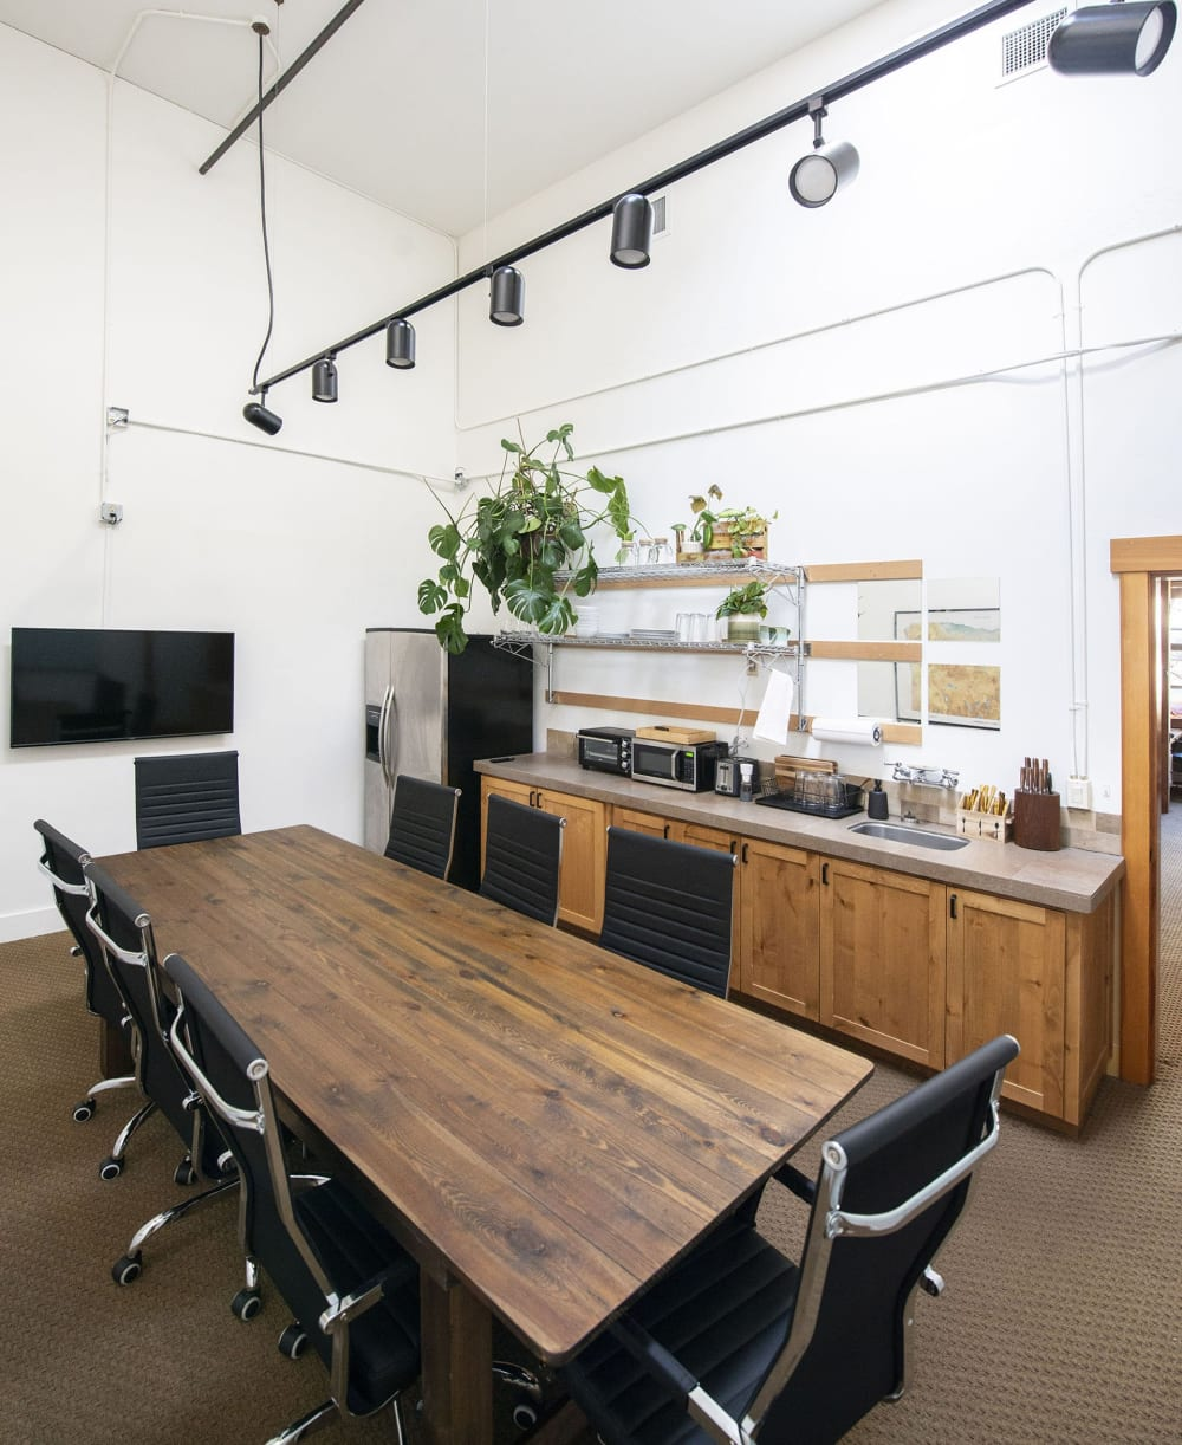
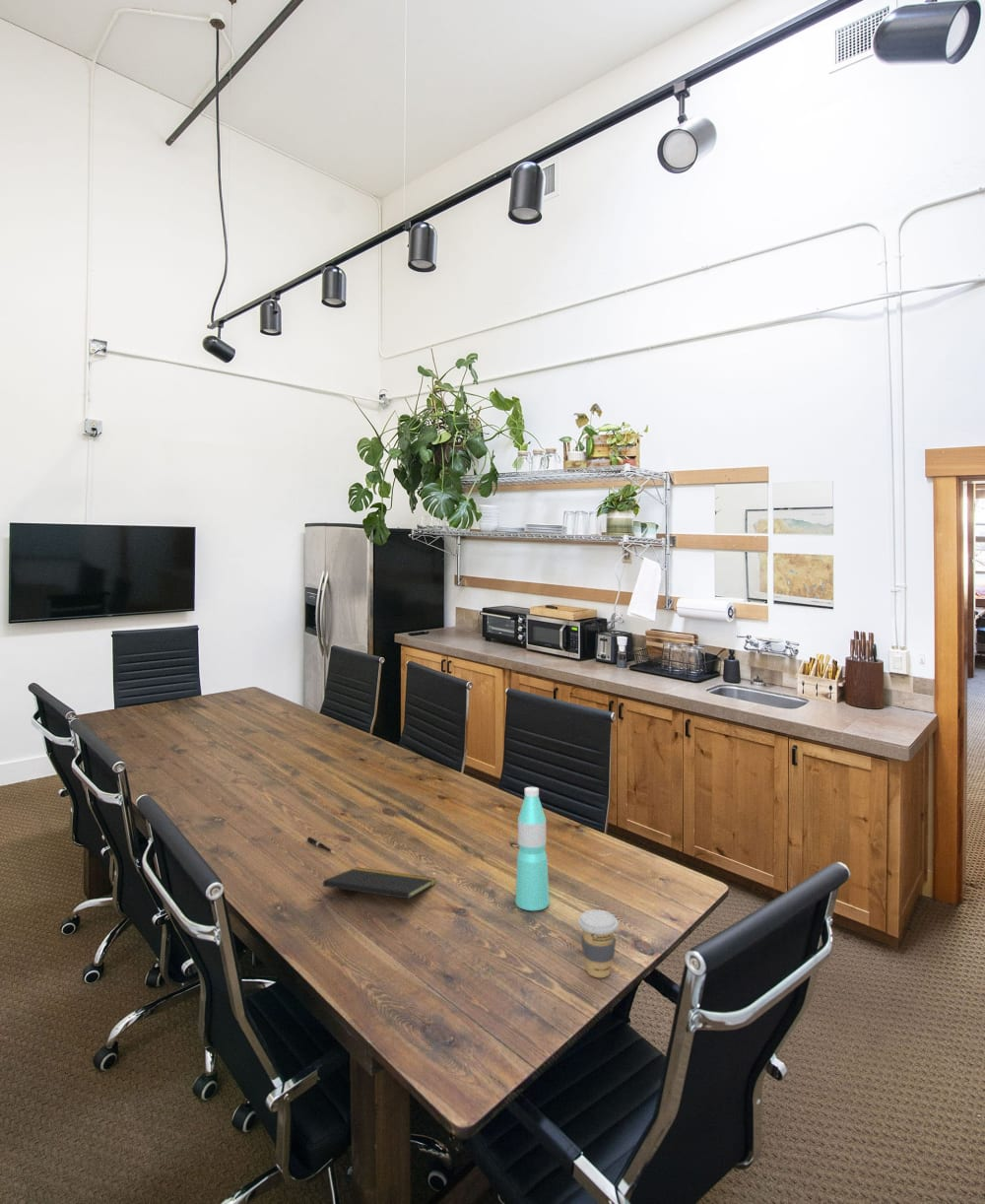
+ notepad (380, 882)
+ coffee cup (598, 944)
+ pen (321, 844)
+ water bottle (532, 845)
